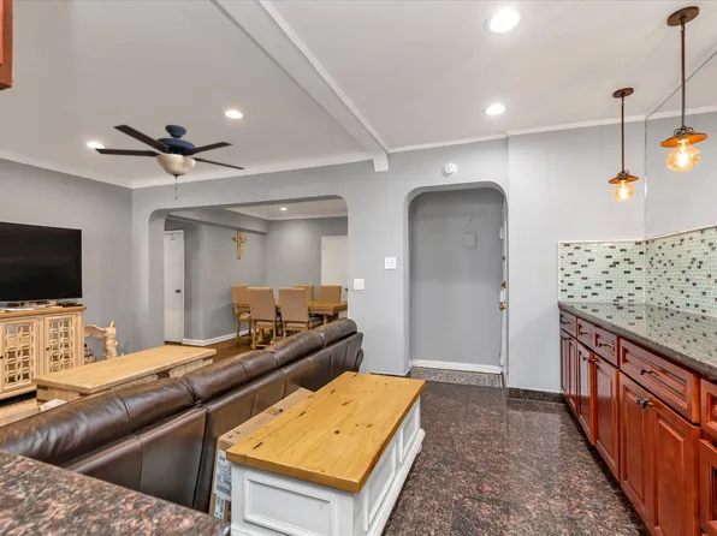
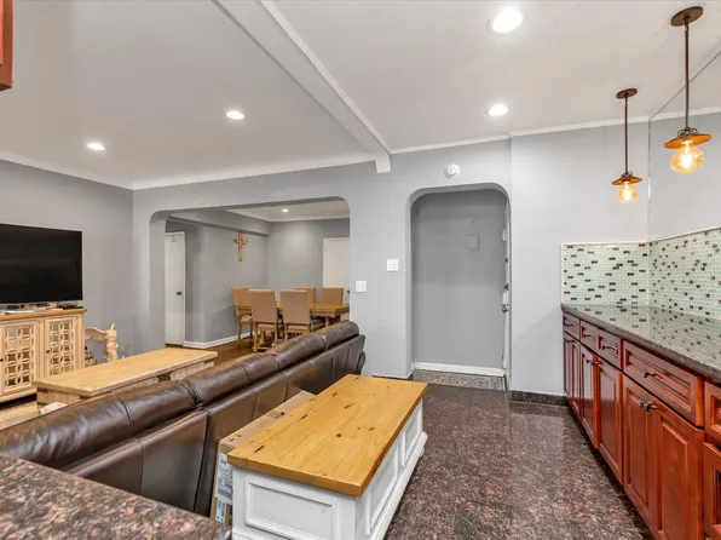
- ceiling fan (176, 165)
